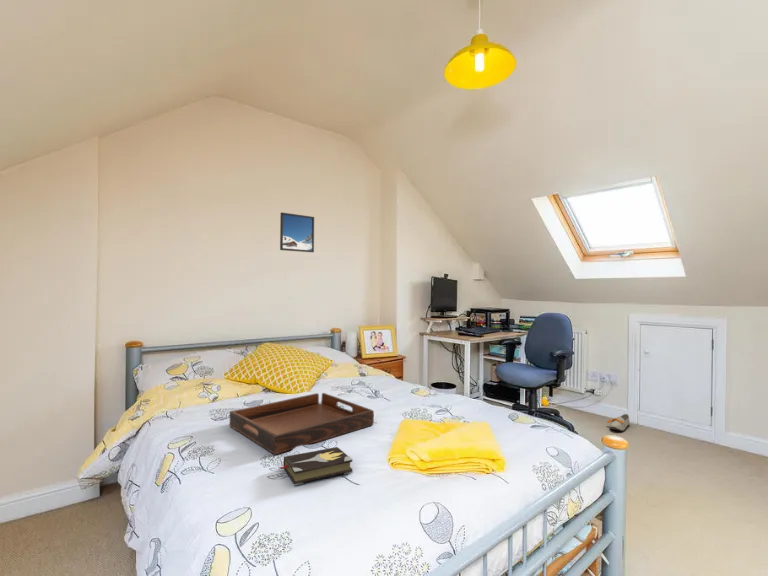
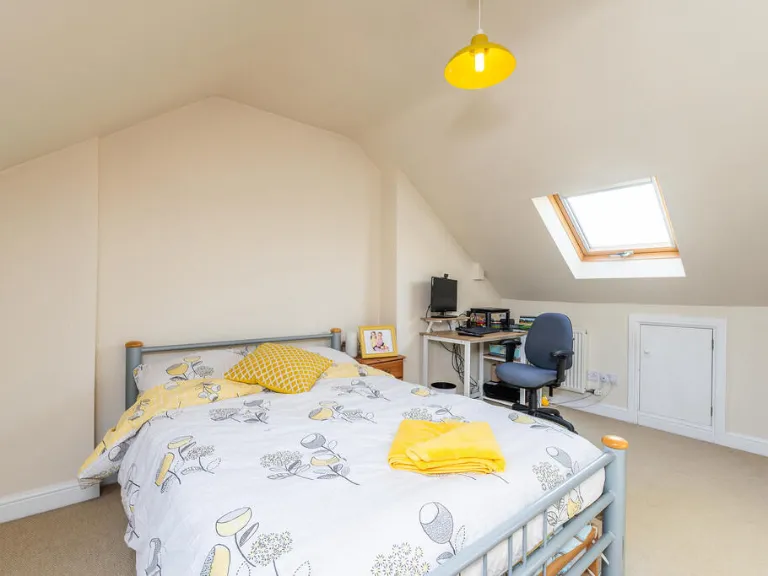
- serving tray (302, 418)
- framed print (297, 233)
- shoe (617, 421)
- hardback book (317, 463)
